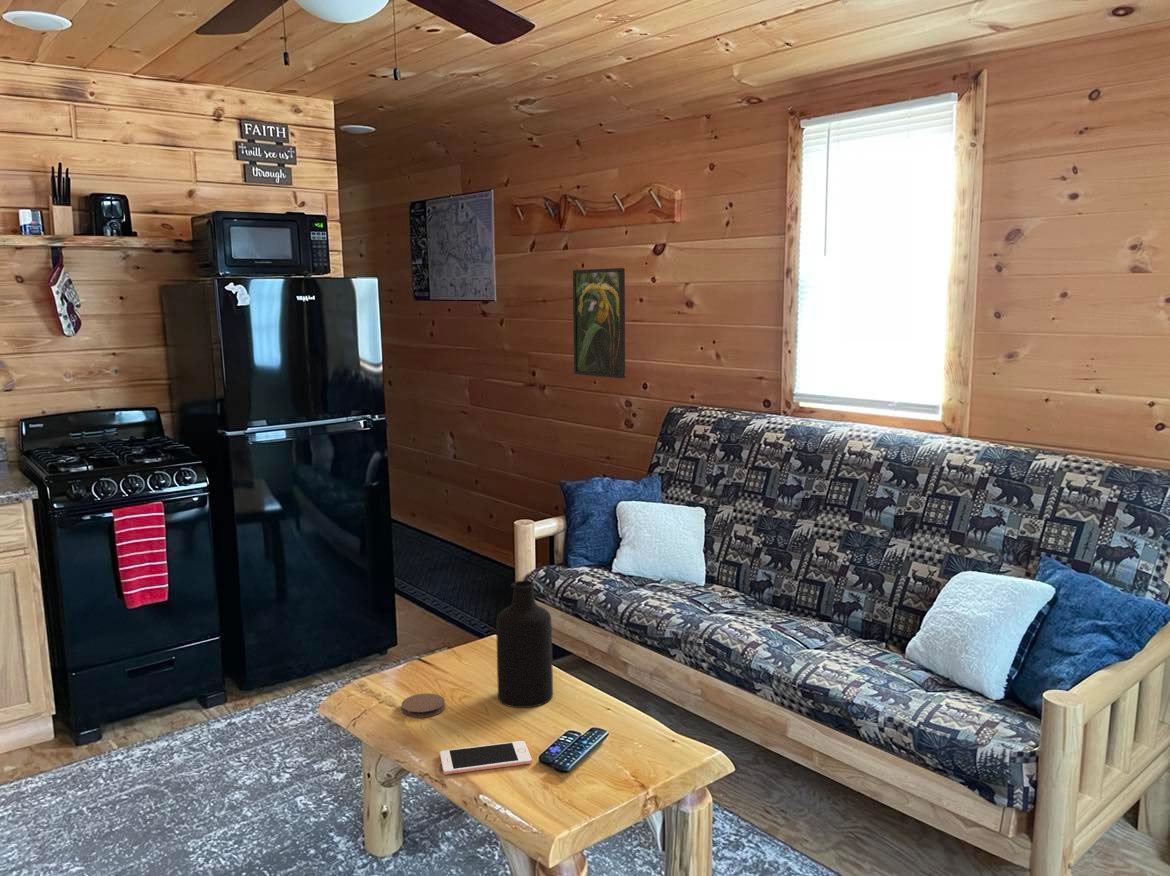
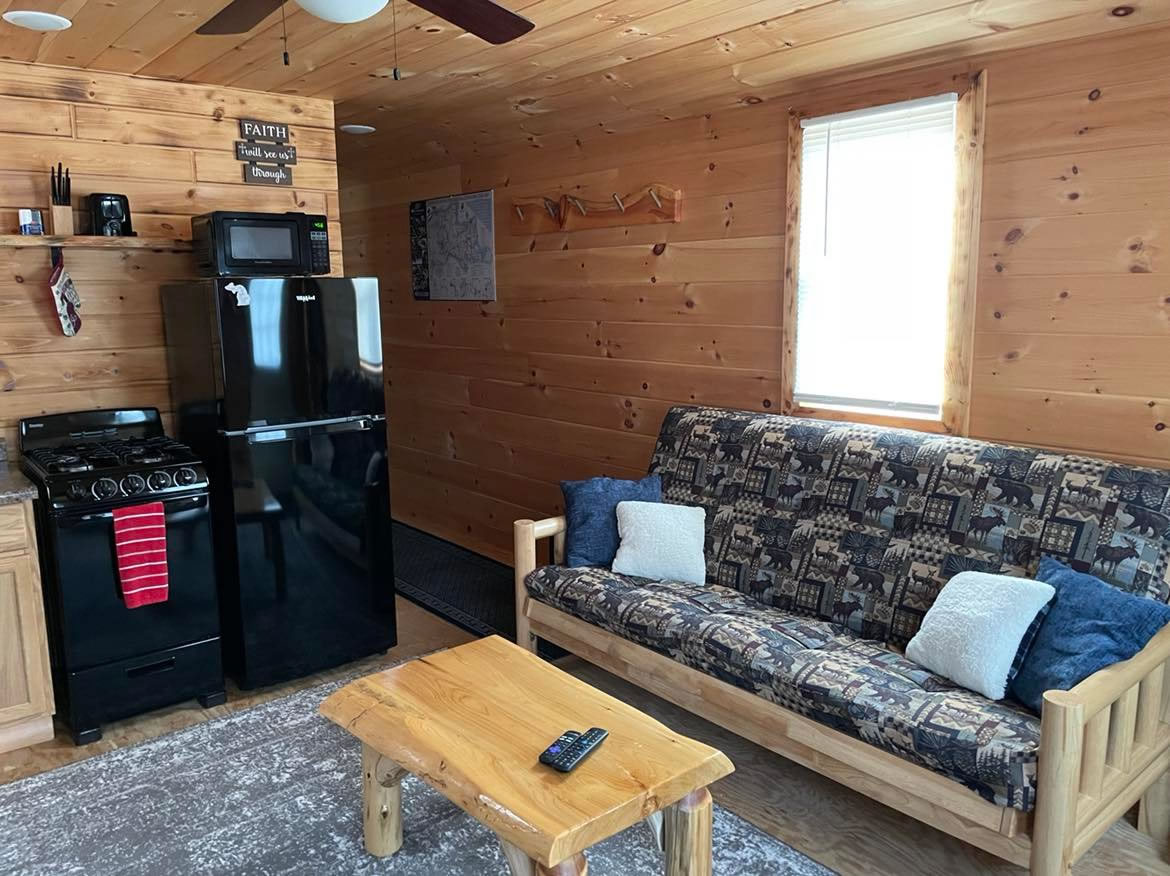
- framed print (598, 323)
- bottle (524, 640)
- coaster (423, 705)
- cell phone (485, 757)
